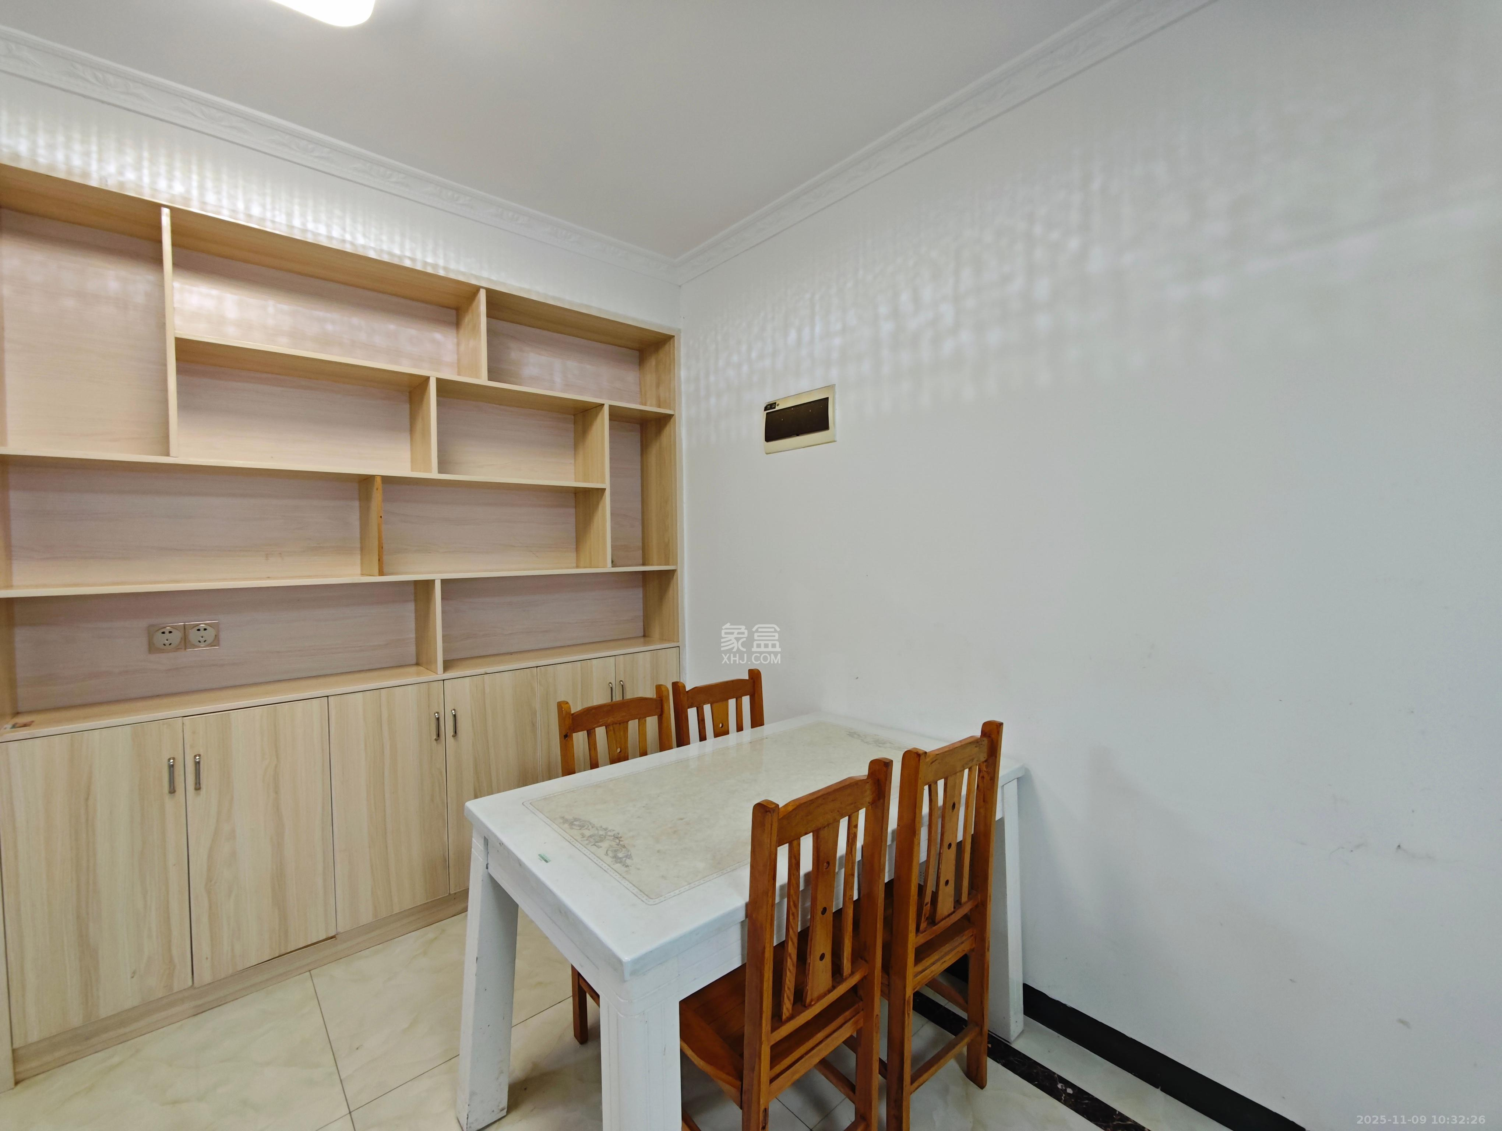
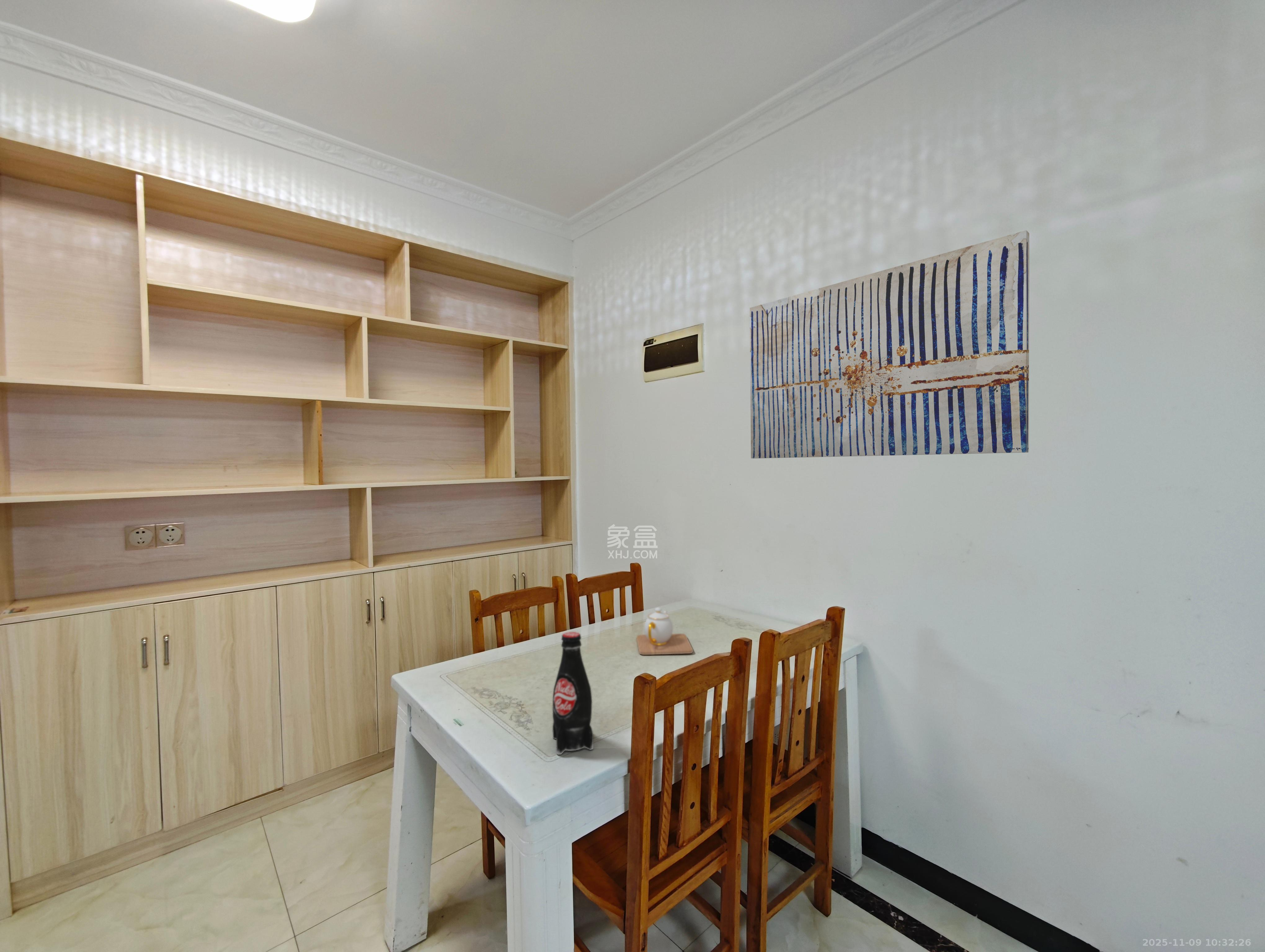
+ teapot (663, 626)
+ bottle (572, 689)
+ wall art (864, 367)
